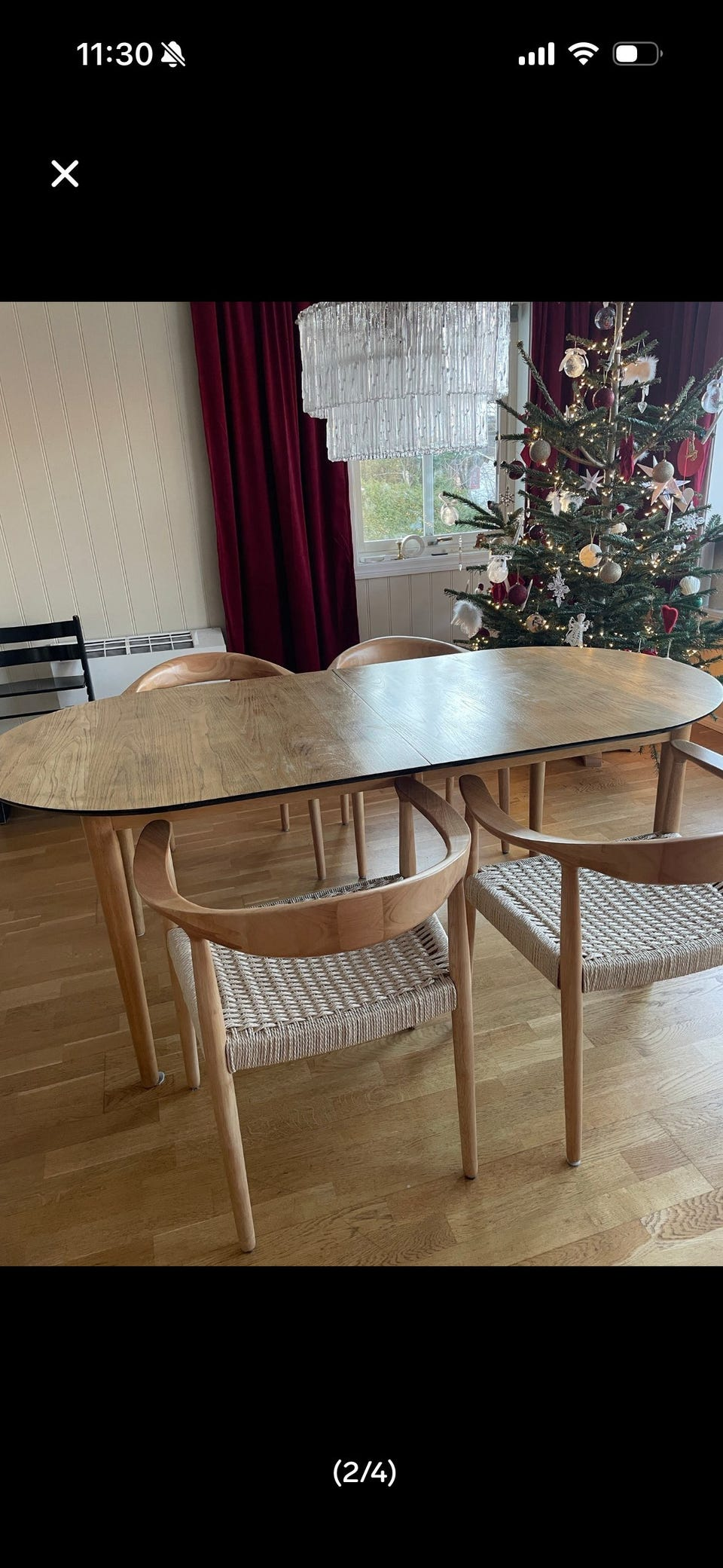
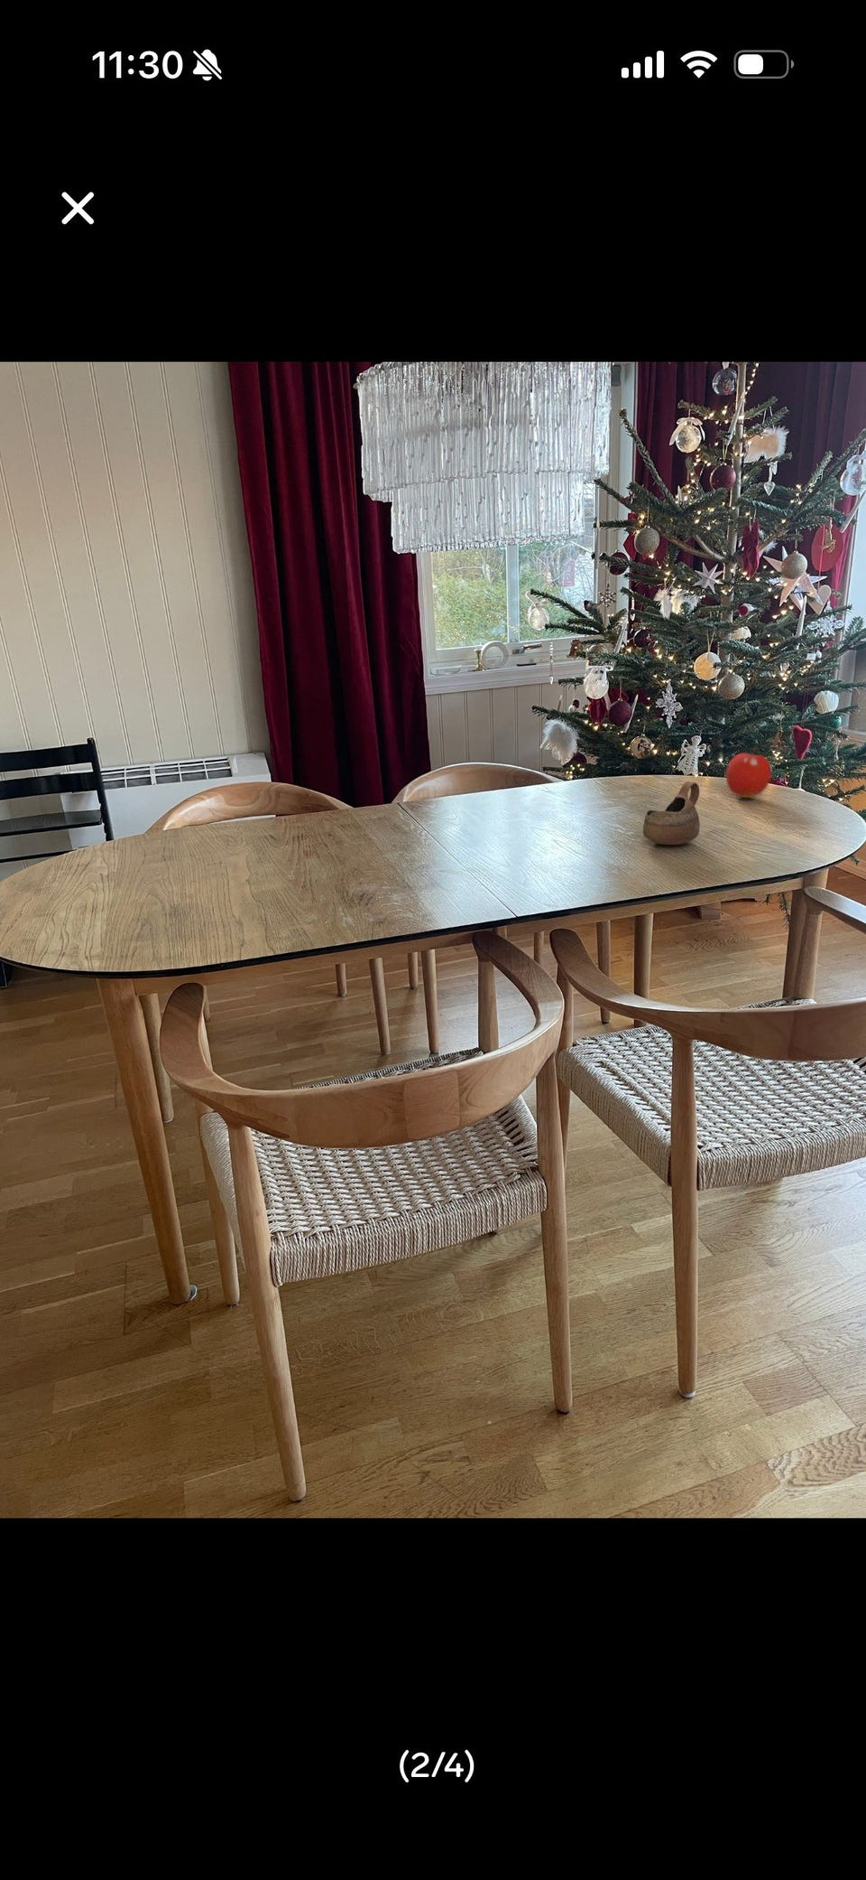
+ cup (678, 815)
+ fruit (747, 771)
